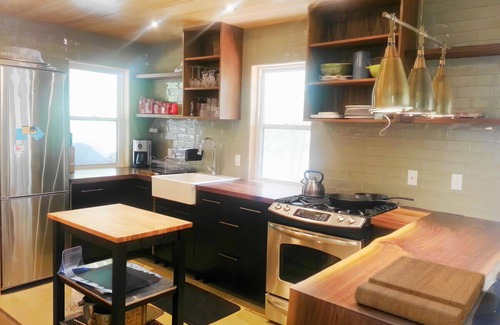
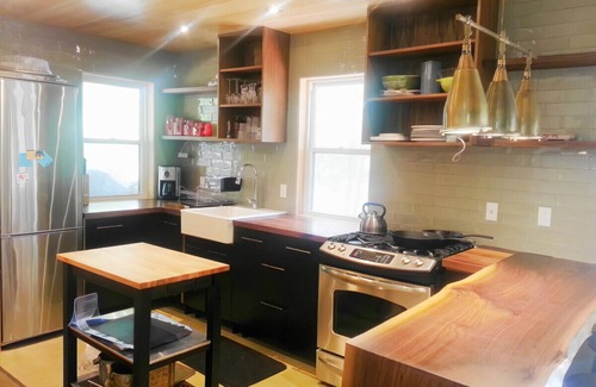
- cutting board (424, 287)
